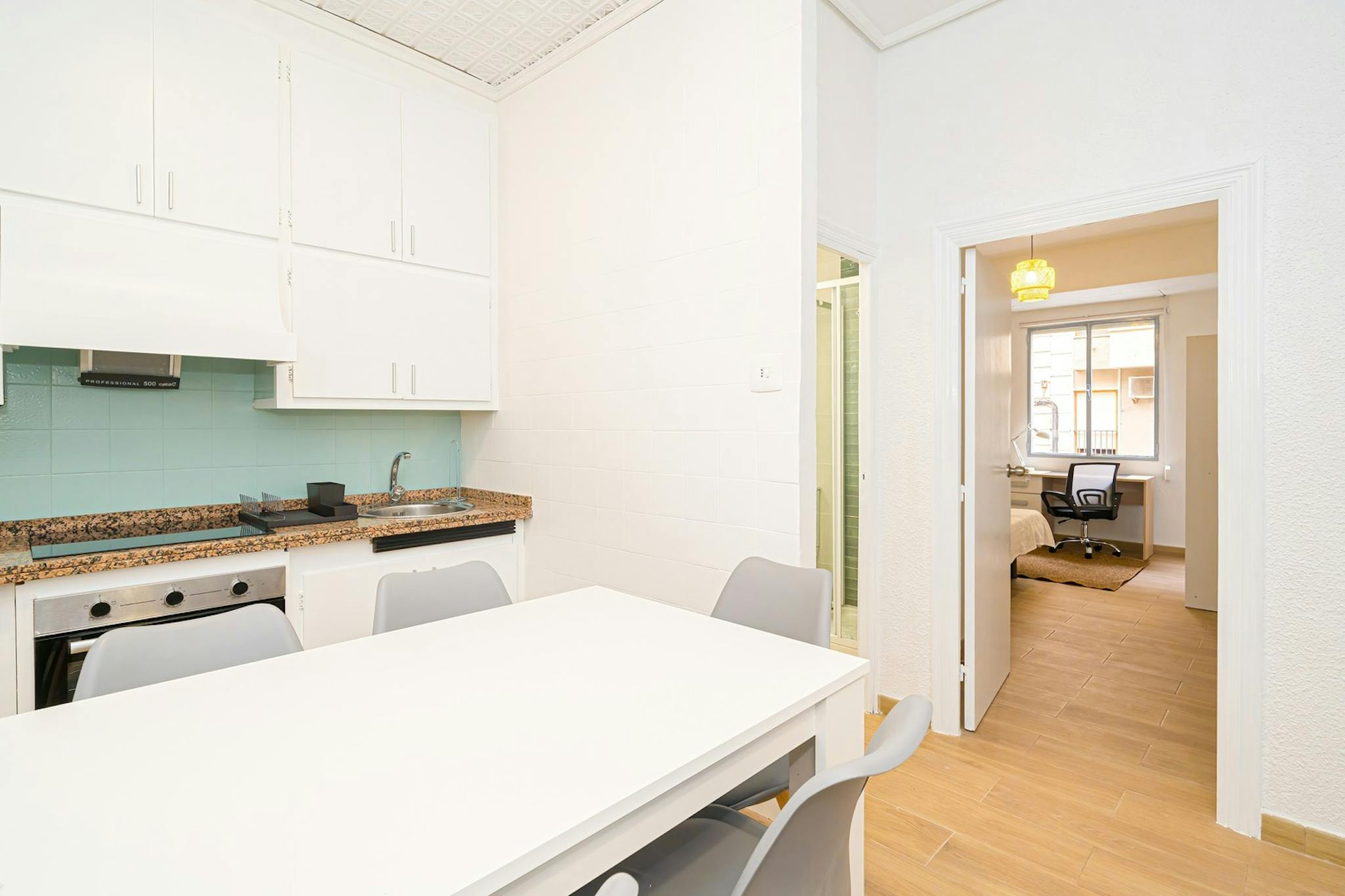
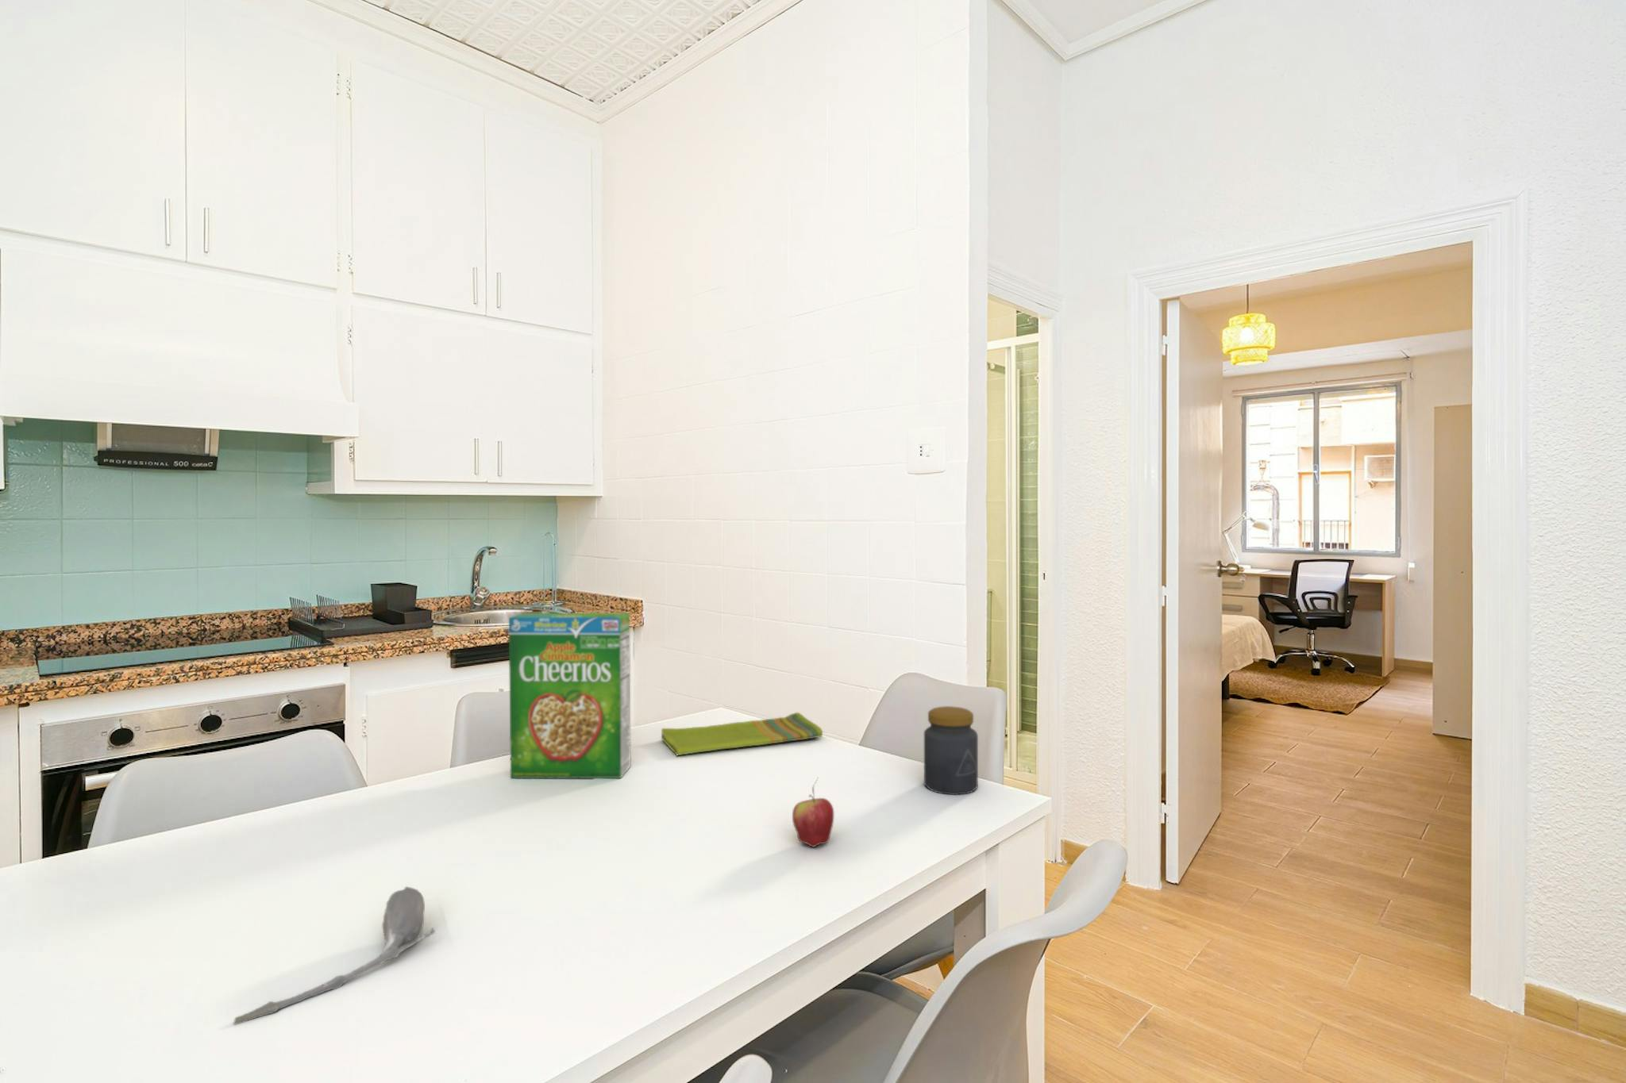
+ spoon (353, 971)
+ jar (950, 748)
+ fruit (812, 812)
+ cereal box (571, 694)
+ dish towel (742, 732)
